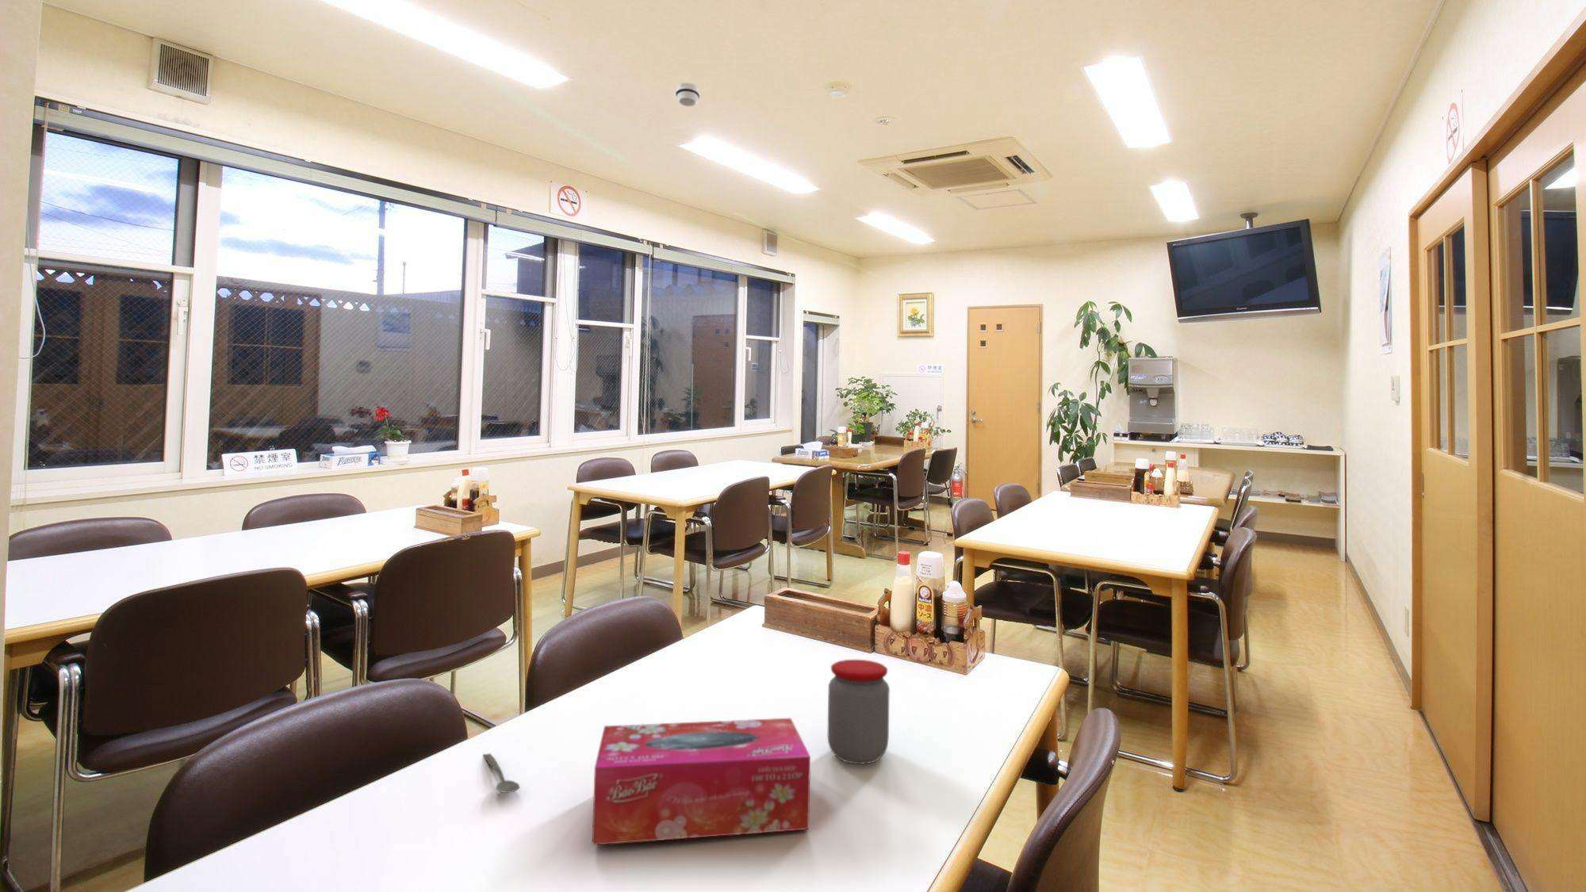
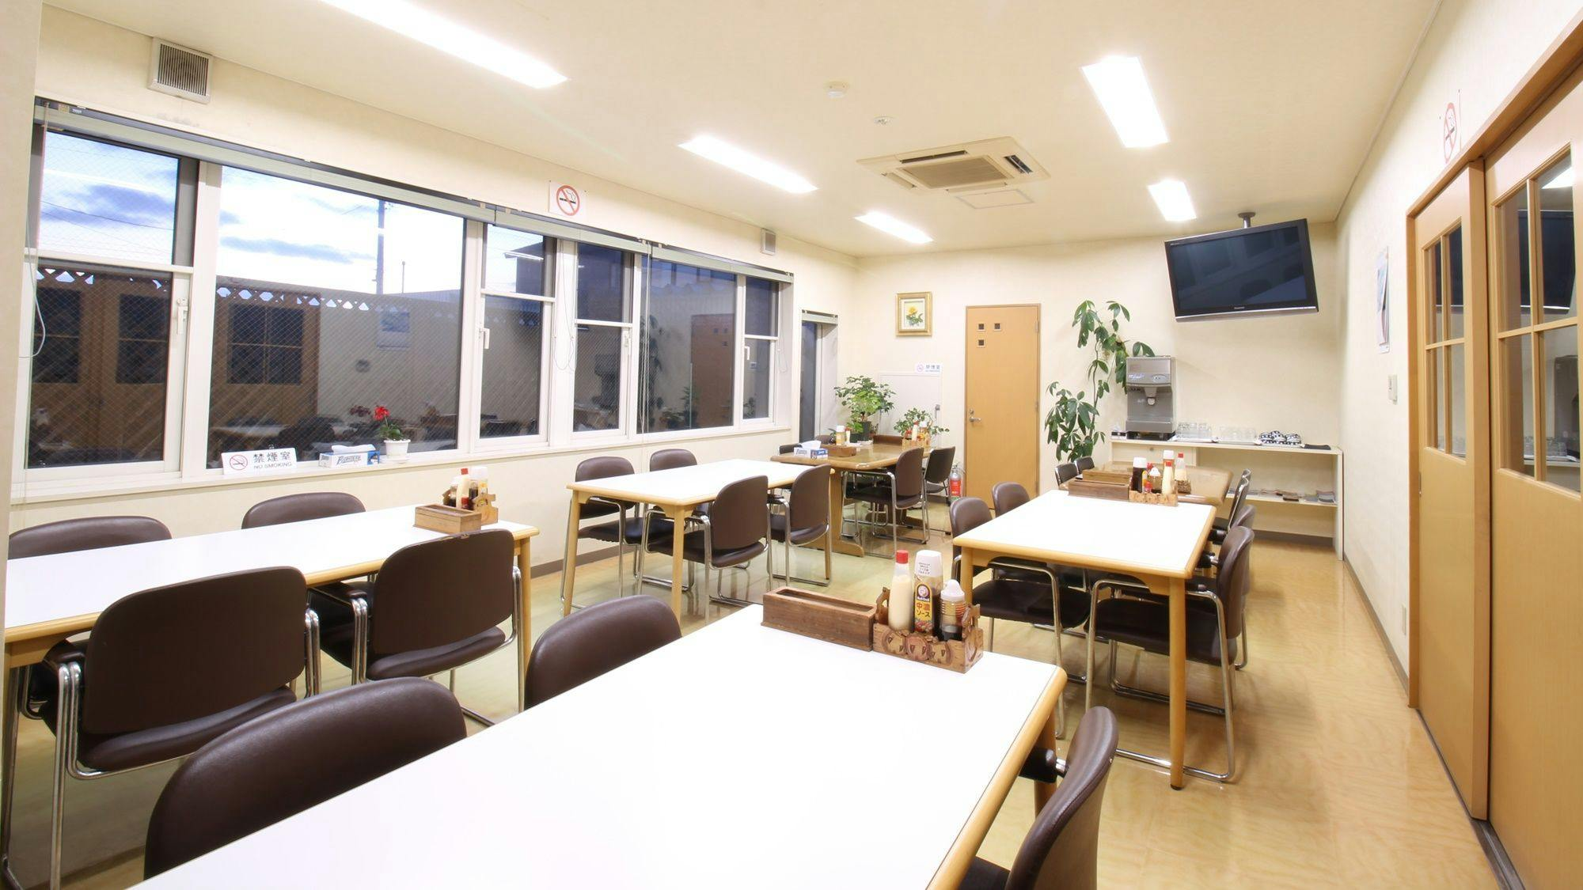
- jar (858, 710)
- spoon (497, 770)
- tissue box (701, 774)
- smoke detector (687, 95)
